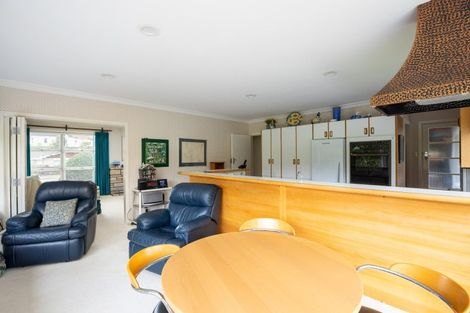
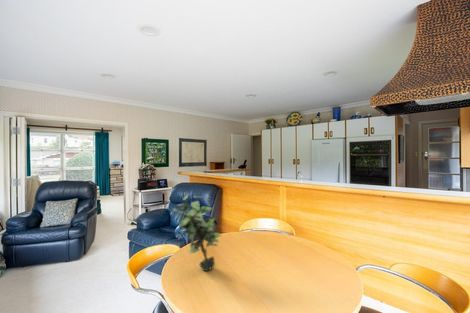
+ potted plant (197, 232)
